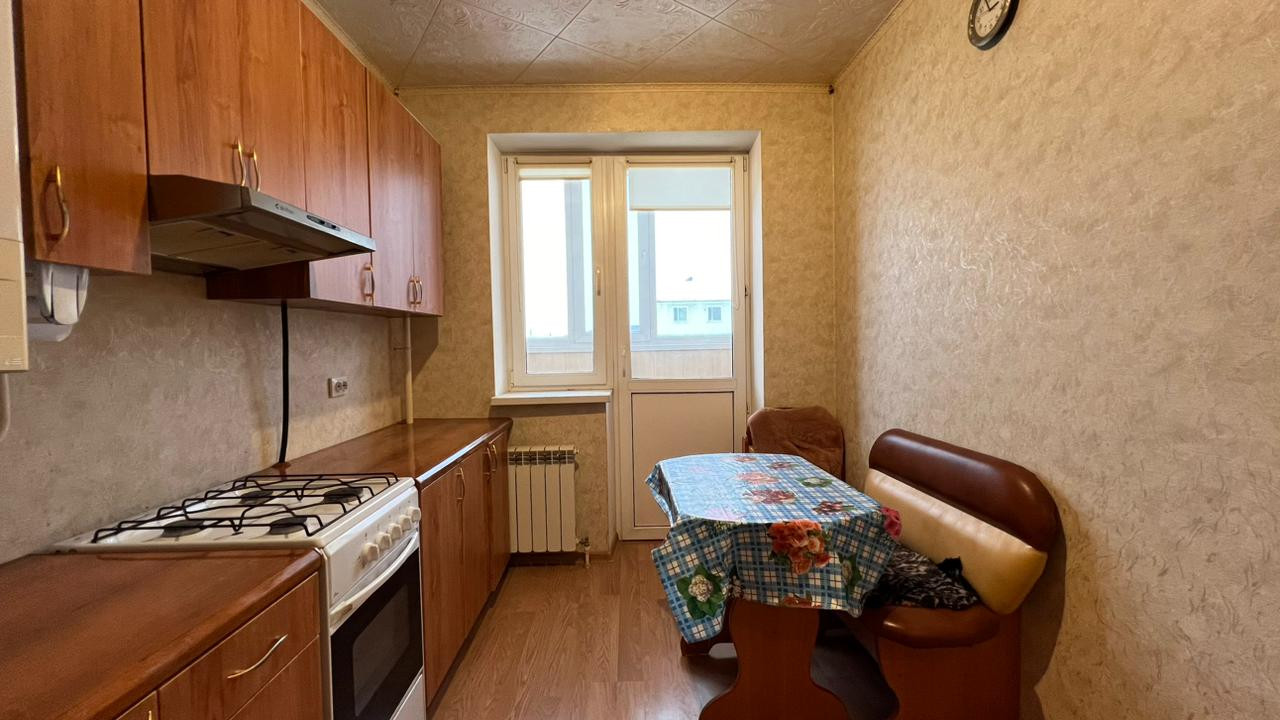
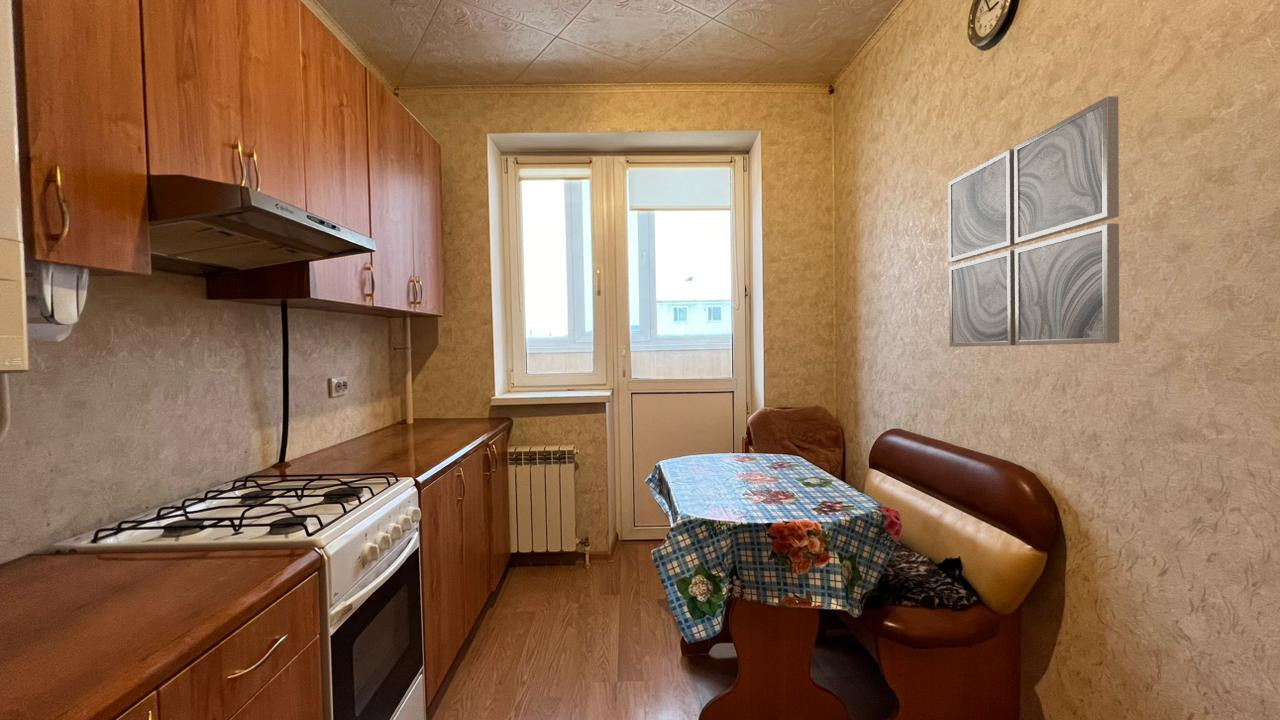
+ wall art (1017, 248)
